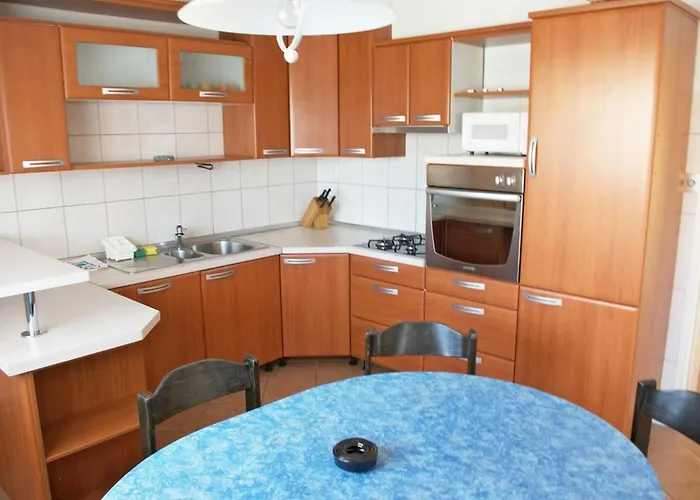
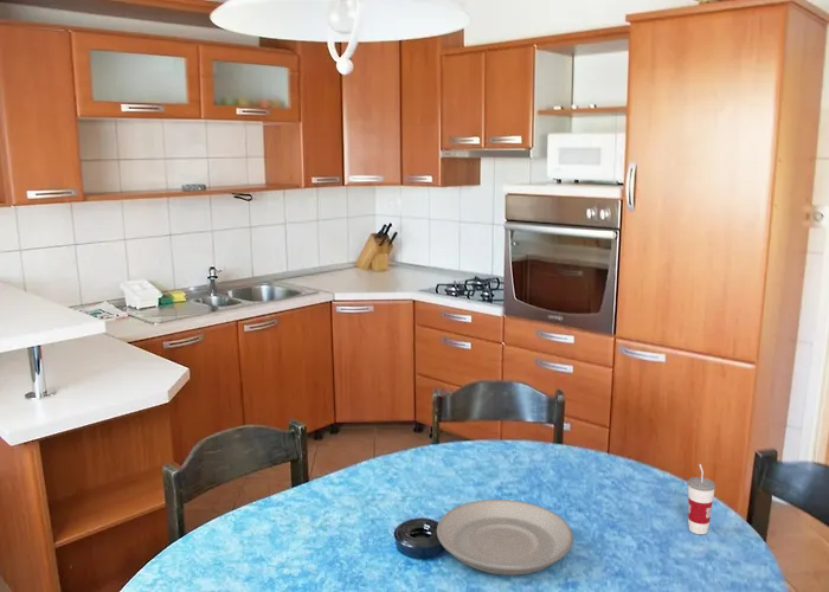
+ cup (700, 497)
+ plate (503, 539)
